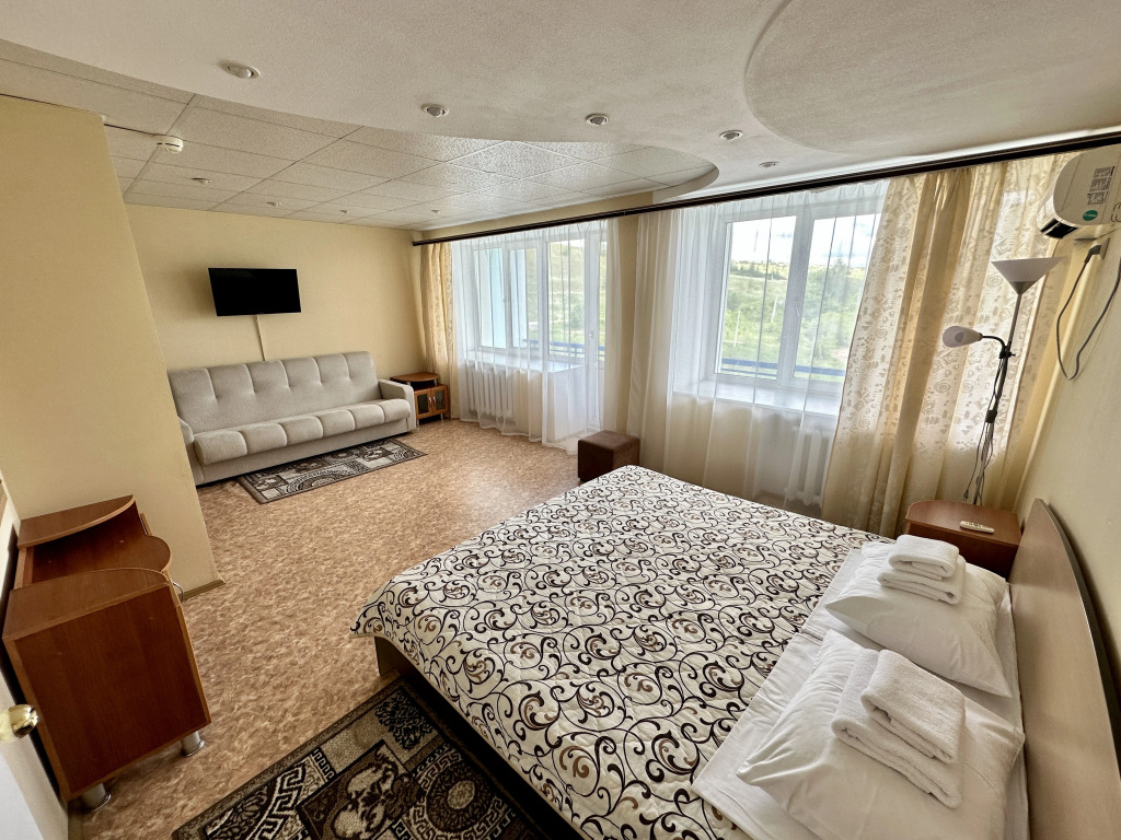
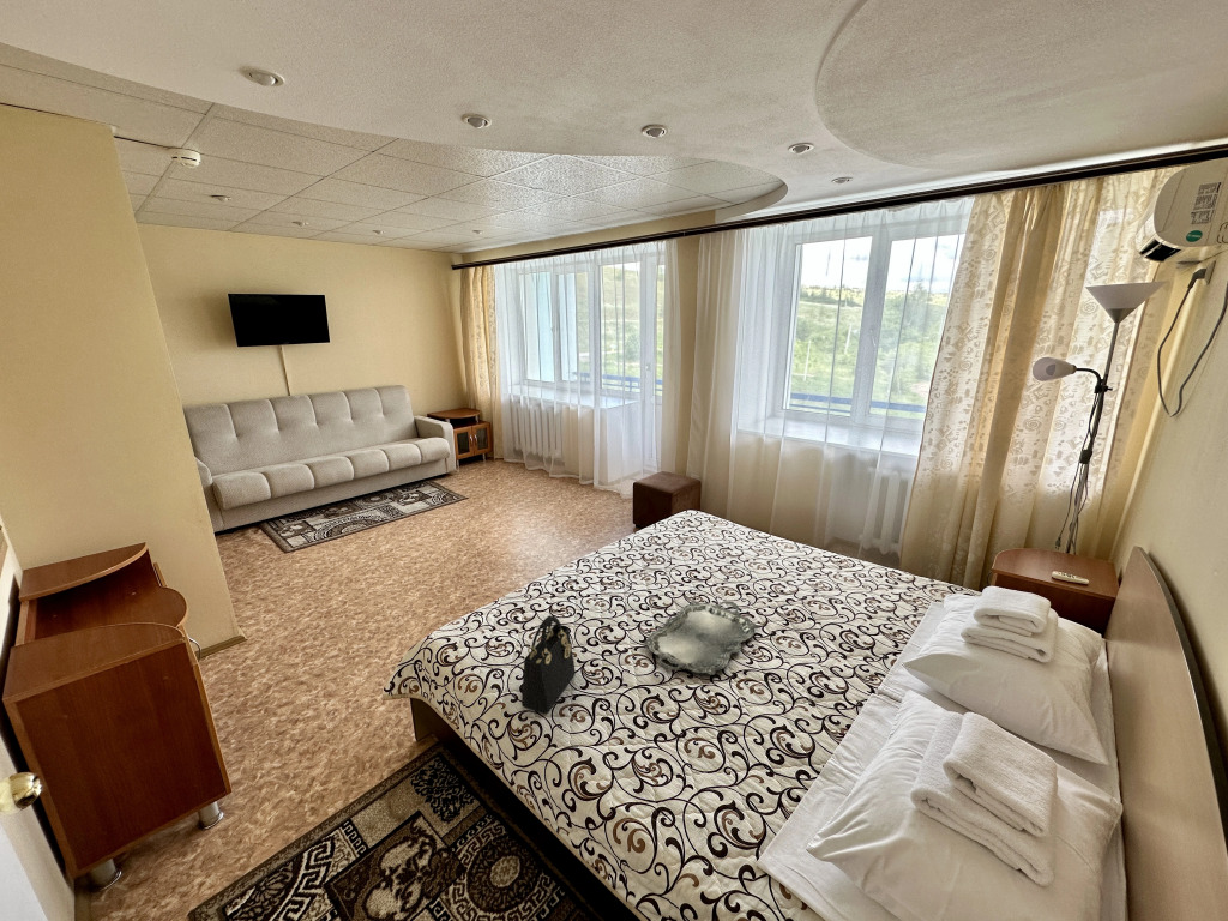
+ handbag (548, 655)
+ serving tray (702, 633)
